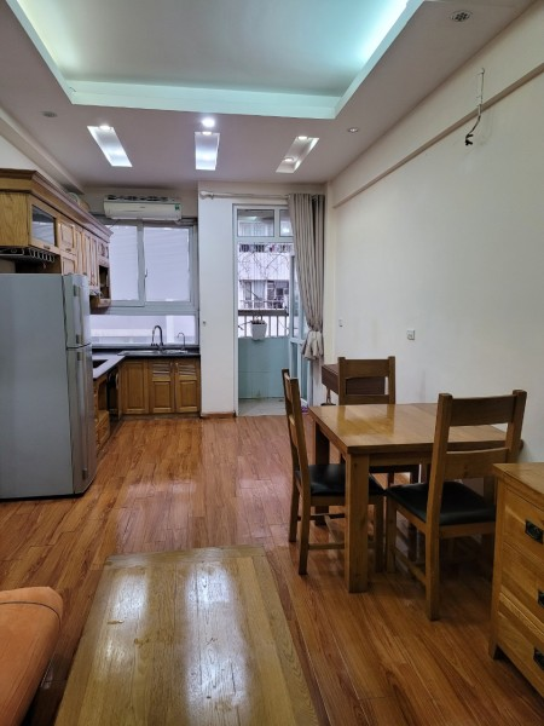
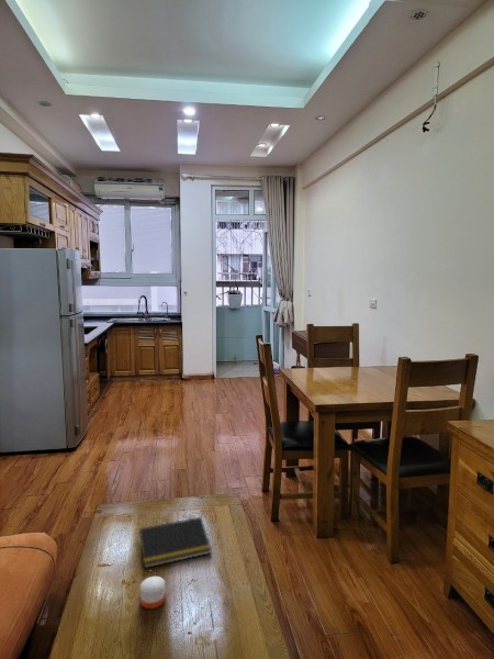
+ notepad (175, 540)
+ candle (151, 583)
